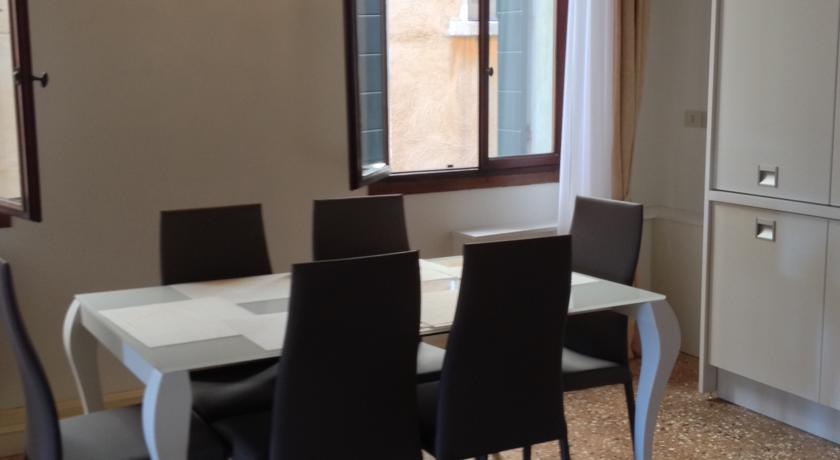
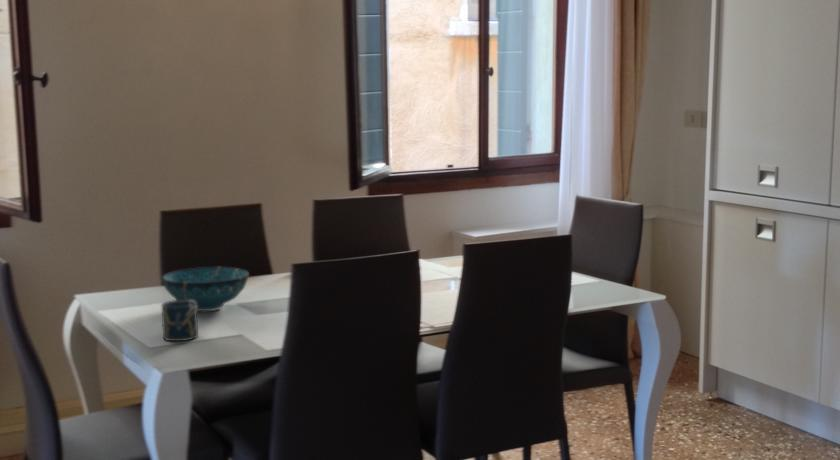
+ decorative bowl (206, 291)
+ cup (179, 321)
